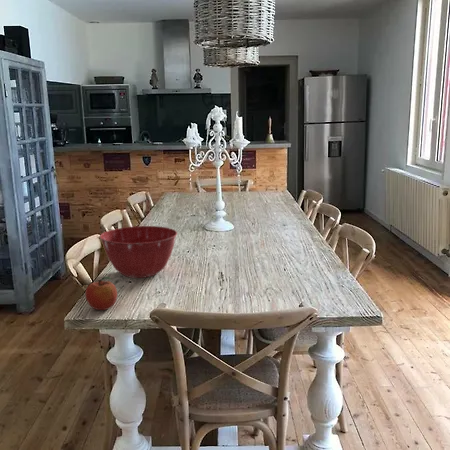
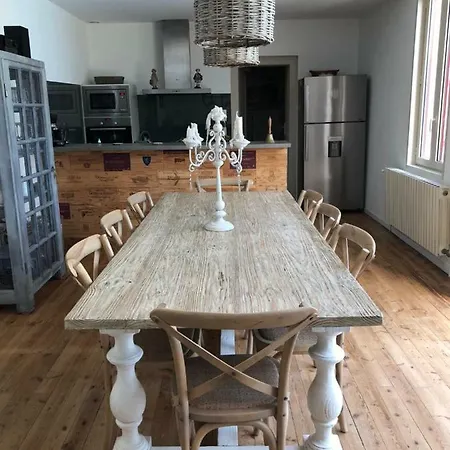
- mixing bowl (140, 253)
- fruit (101, 292)
